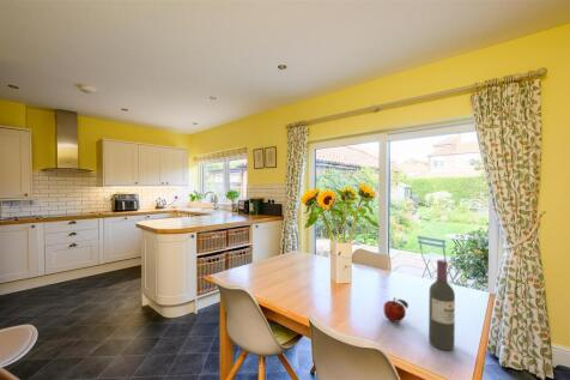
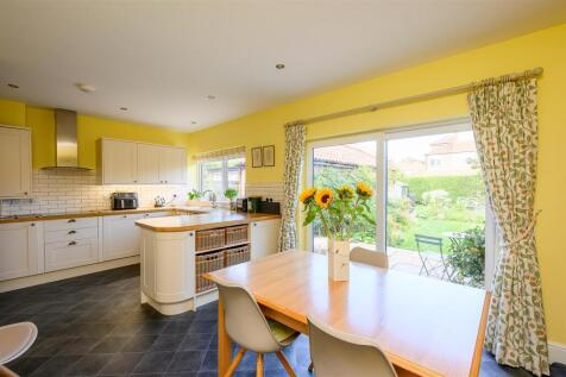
- wine bottle (441, 302)
- fruit (395, 308)
